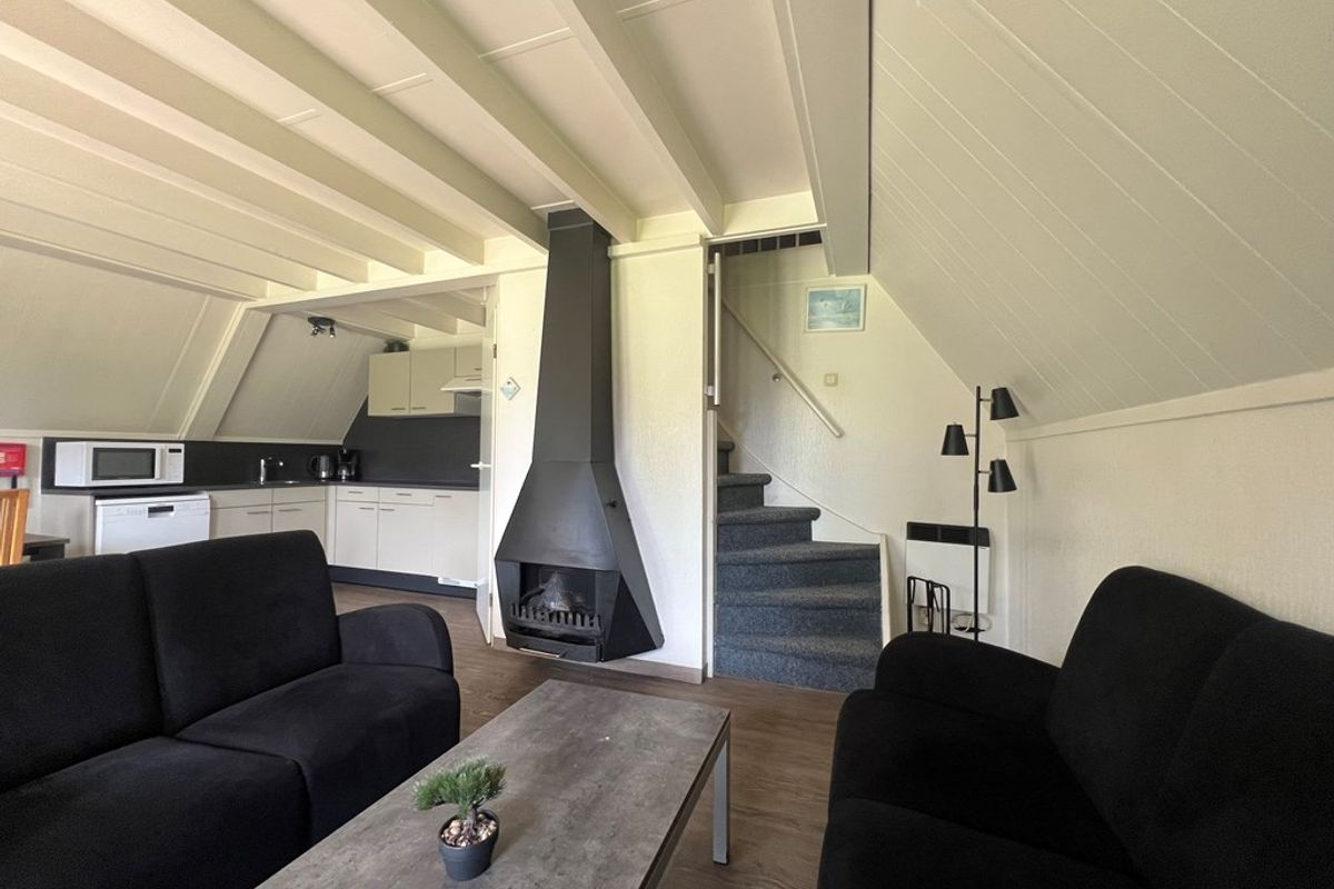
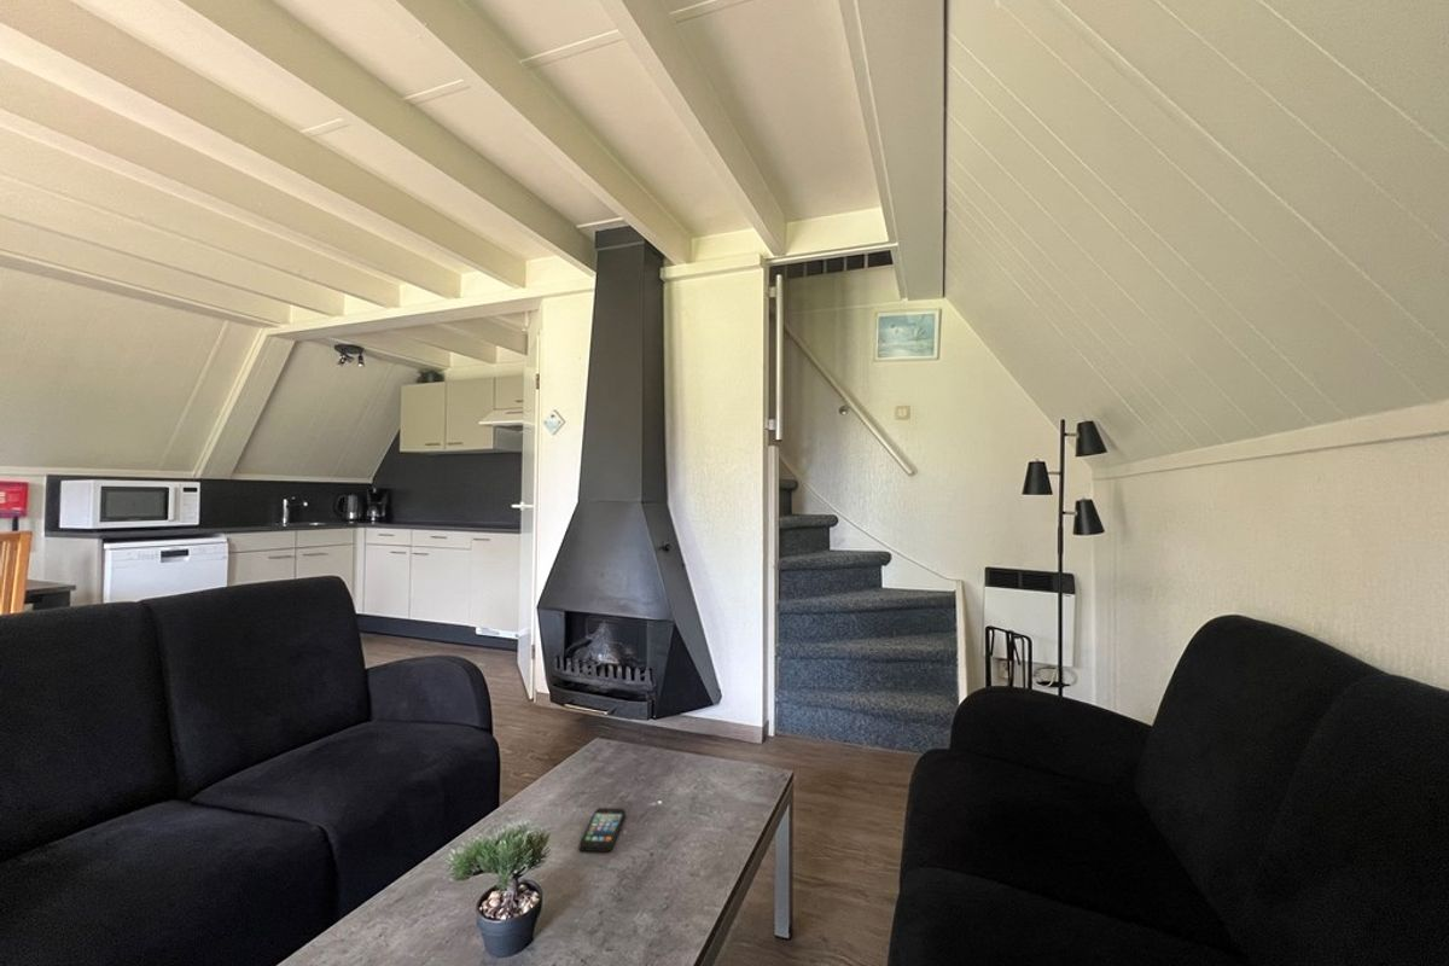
+ smartphone (603, 828)
